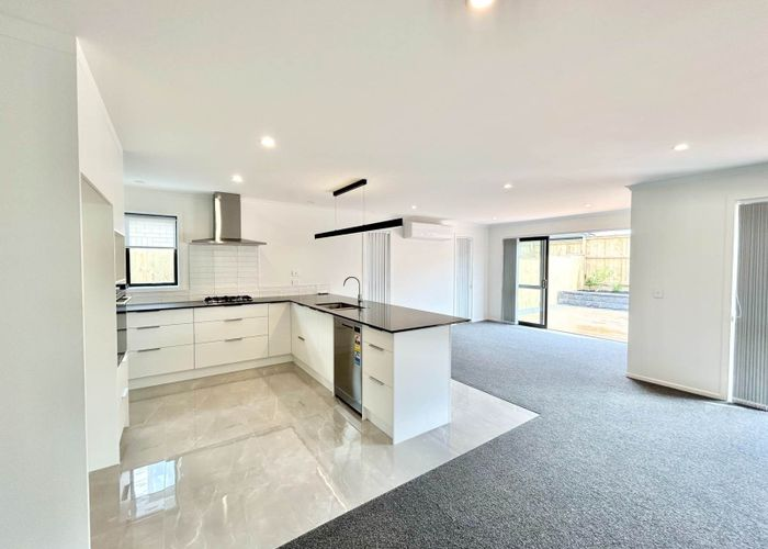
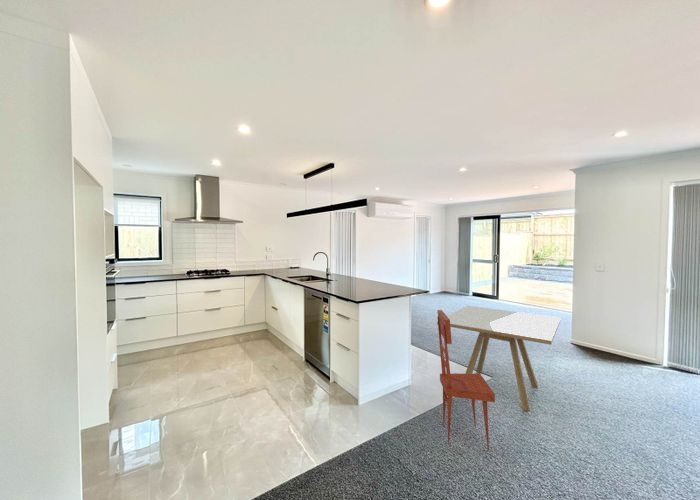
+ dining table (511, 352)
+ chair (462, 375)
